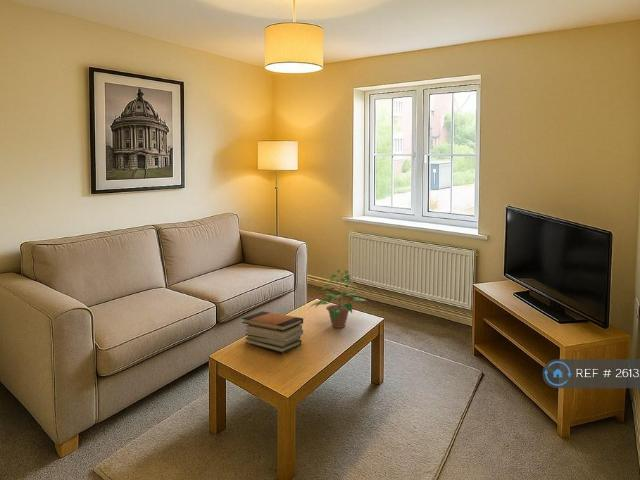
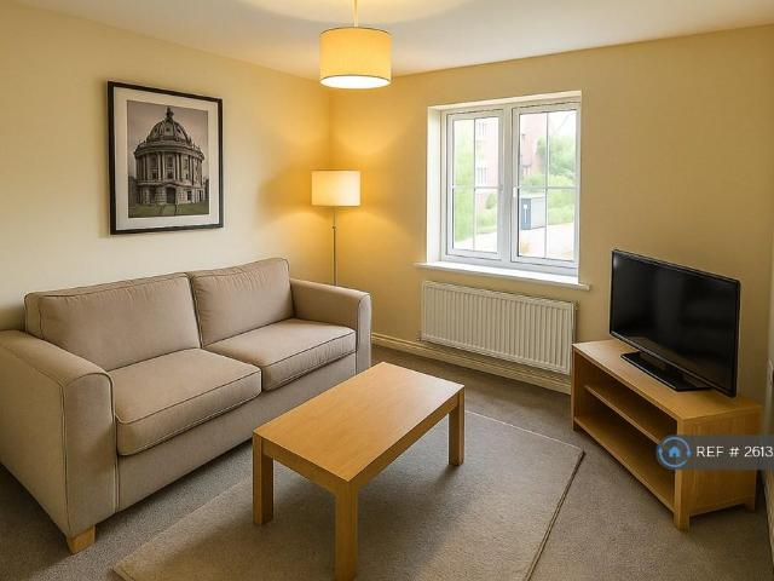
- potted plant (337, 298)
- book stack (273, 331)
